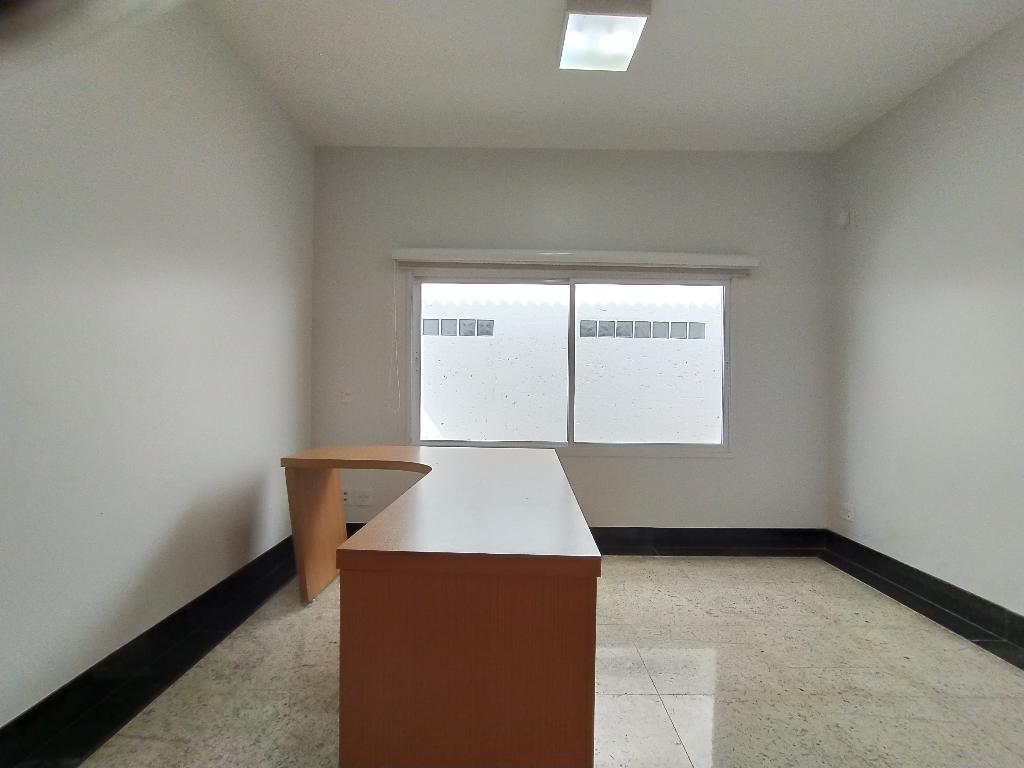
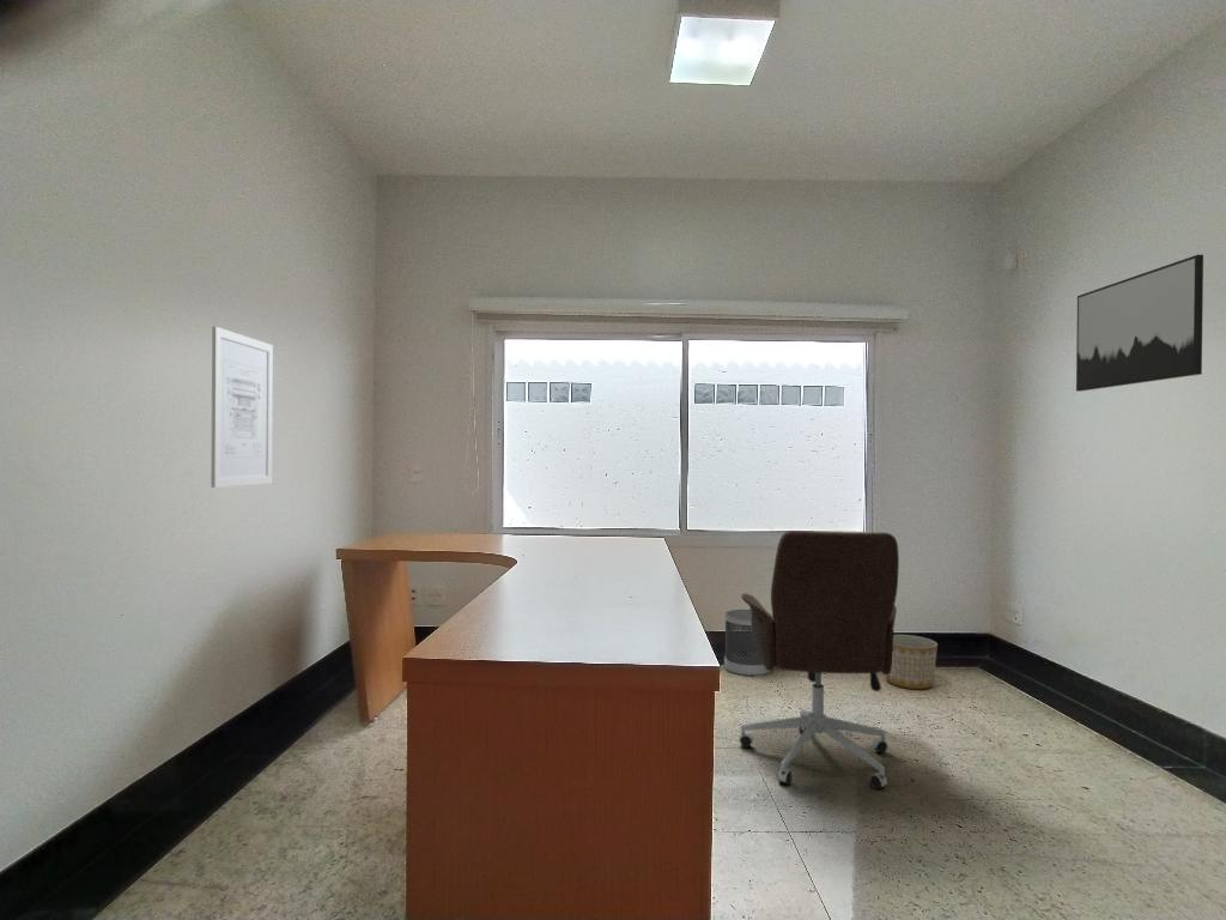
+ planter (909, 661)
+ wall art (244, 411)
+ wall art (1131, 331)
+ wastebasket (748, 641)
+ office chair (819, 642)
